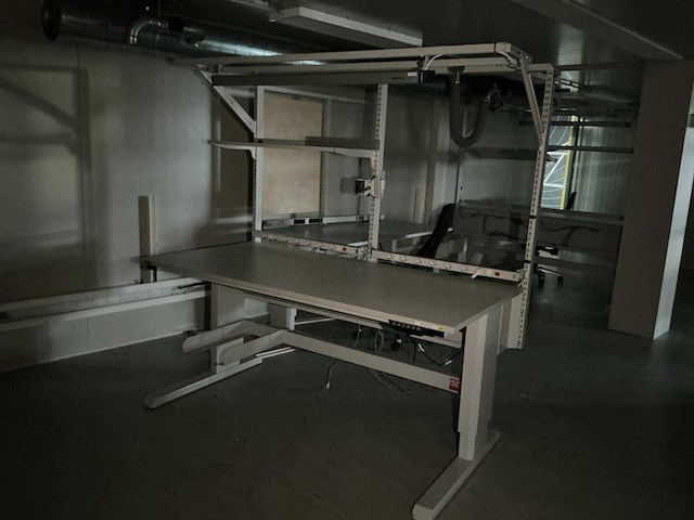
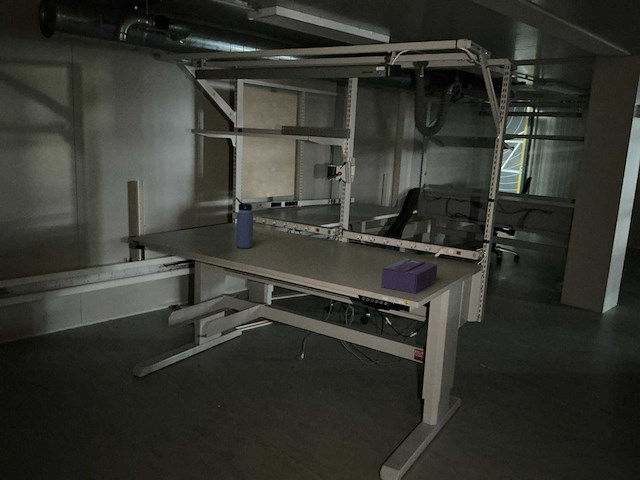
+ water bottle (244, 222)
+ tissue box (410, 274)
